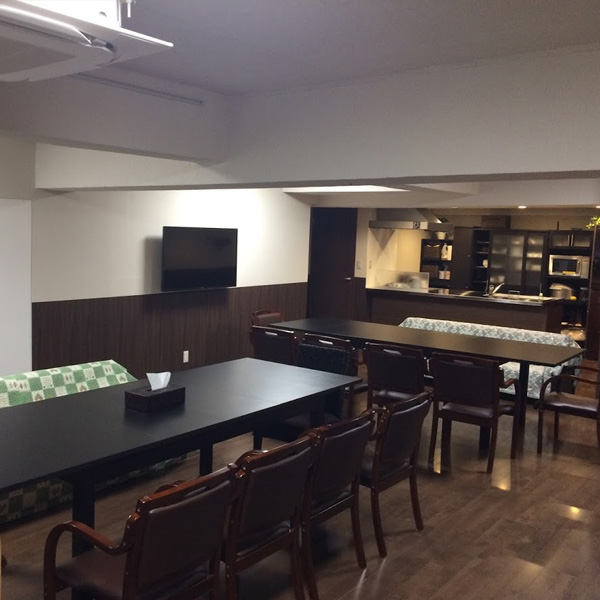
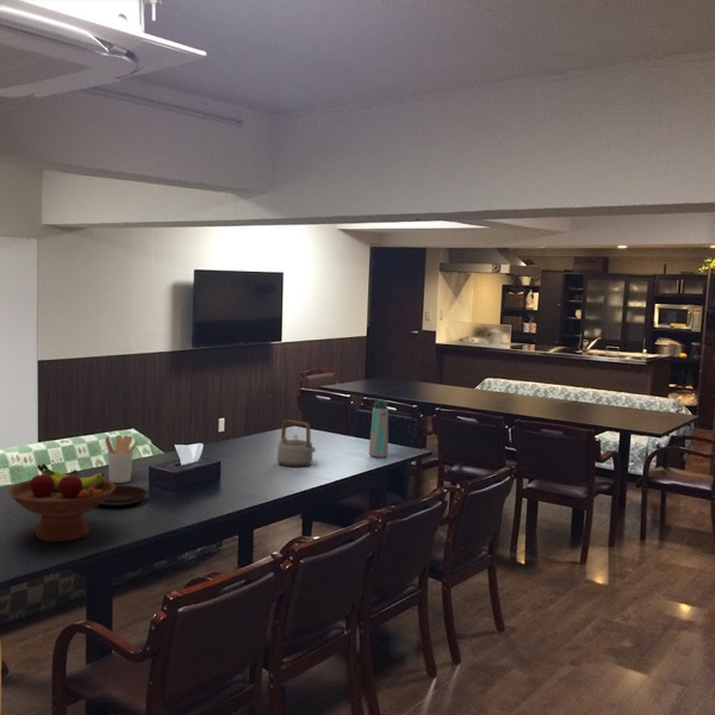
+ plate (117, 496)
+ utensil holder (120, 456)
+ fruit bowl (62, 502)
+ water bottle (379, 428)
+ teapot (298, 442)
